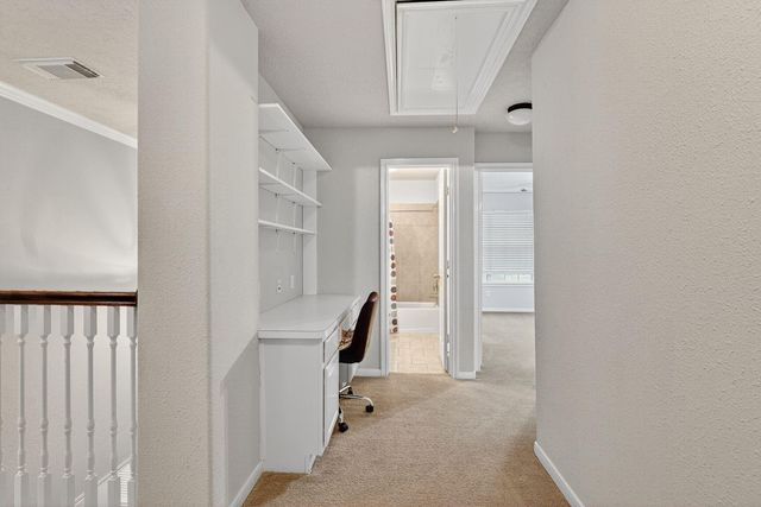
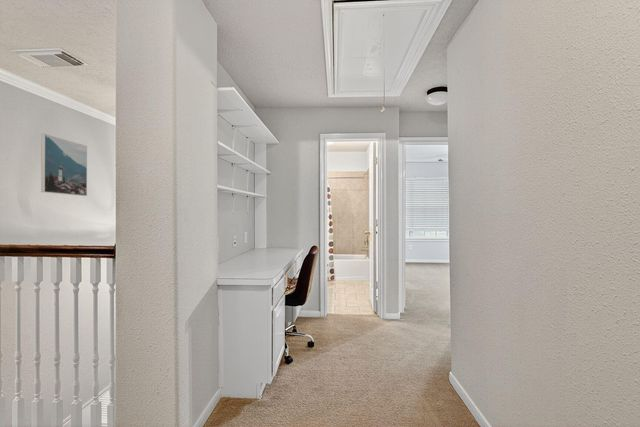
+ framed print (65, 167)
